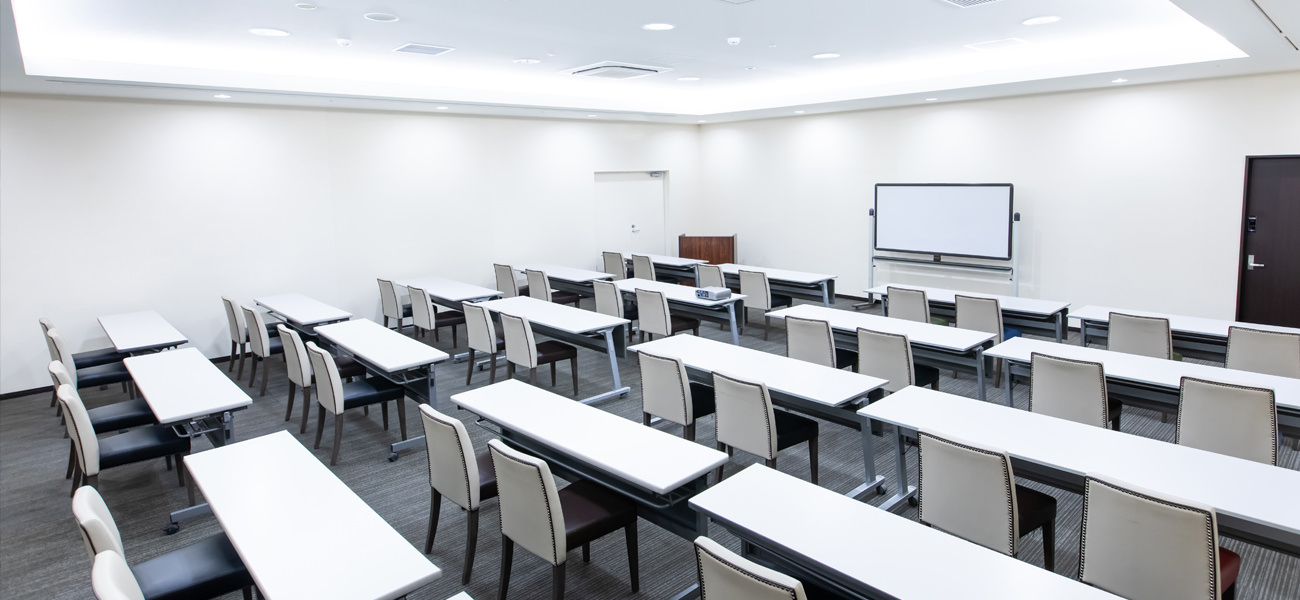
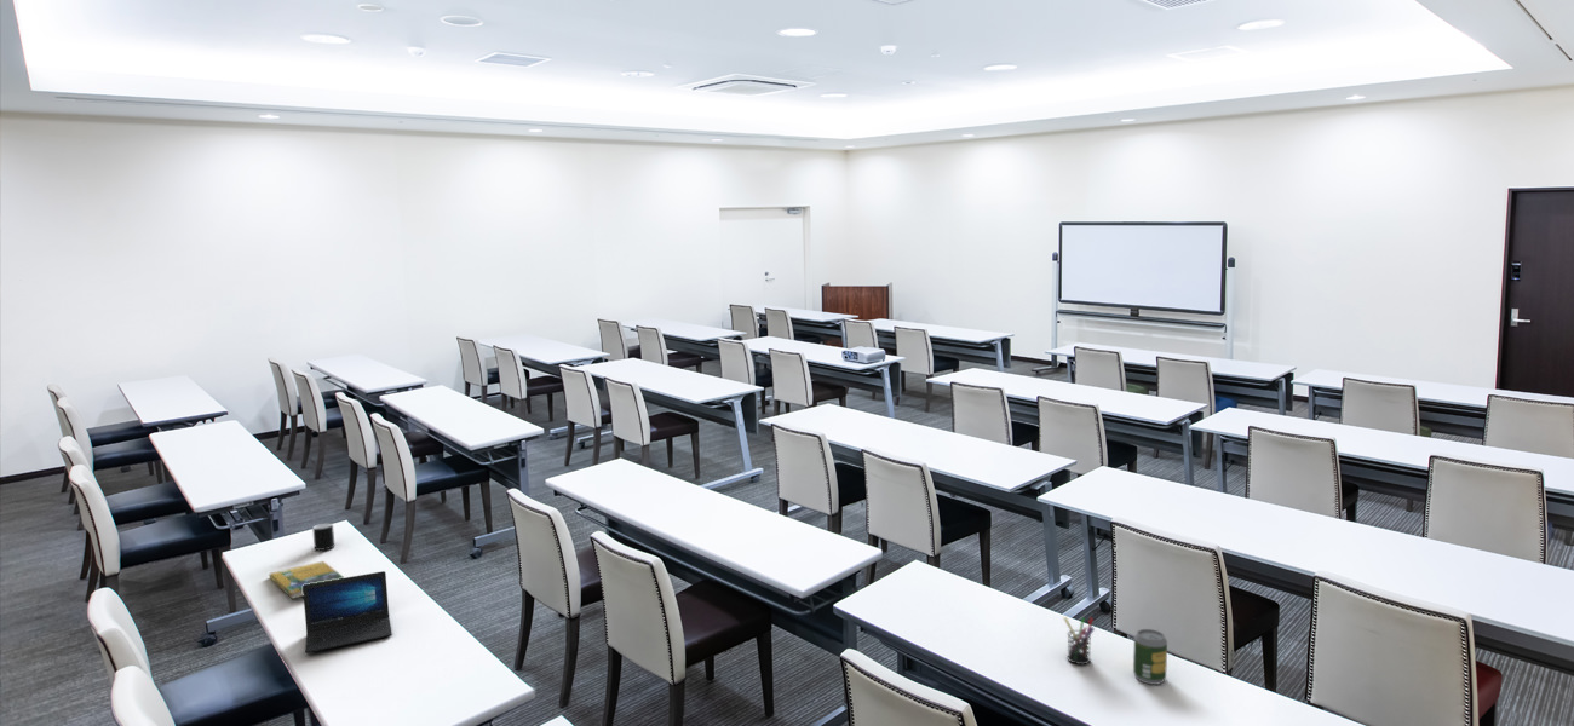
+ cup (322, 535)
+ soda can (1149, 656)
+ pen holder (1080, 636)
+ laptop (346, 610)
+ booklet (308, 578)
